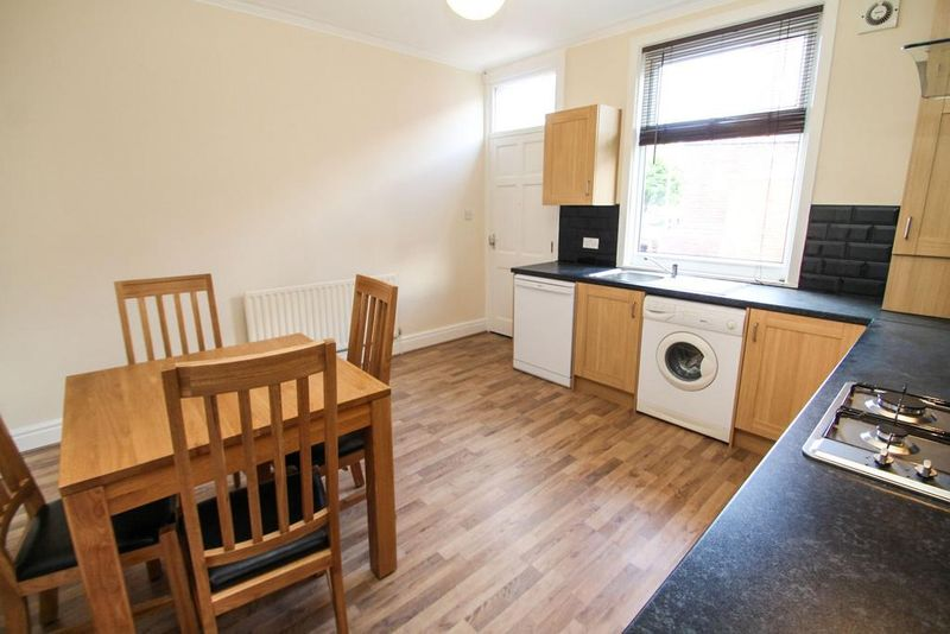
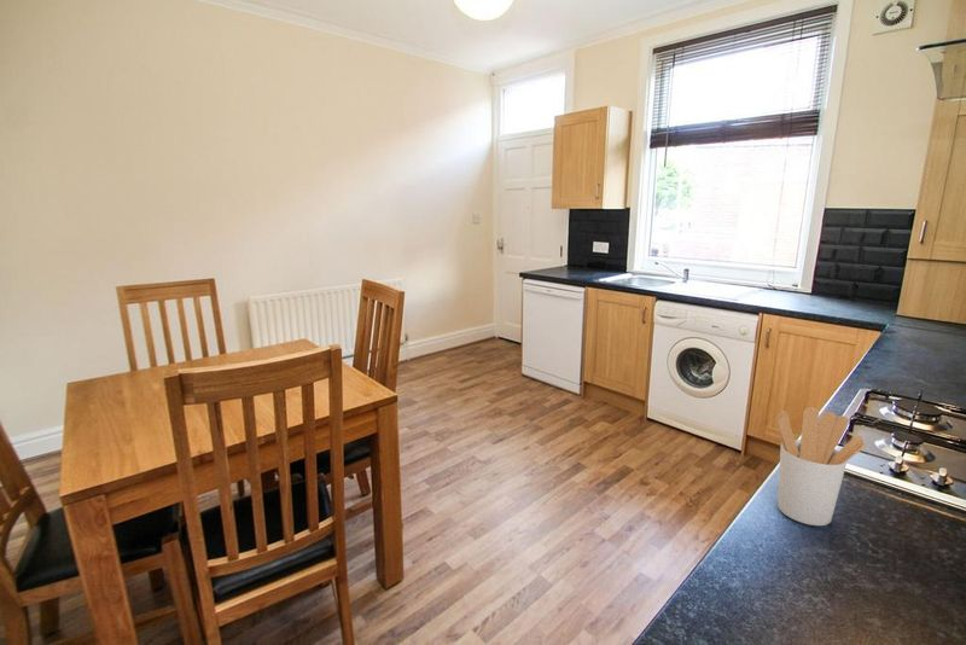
+ utensil holder (813, 461)
